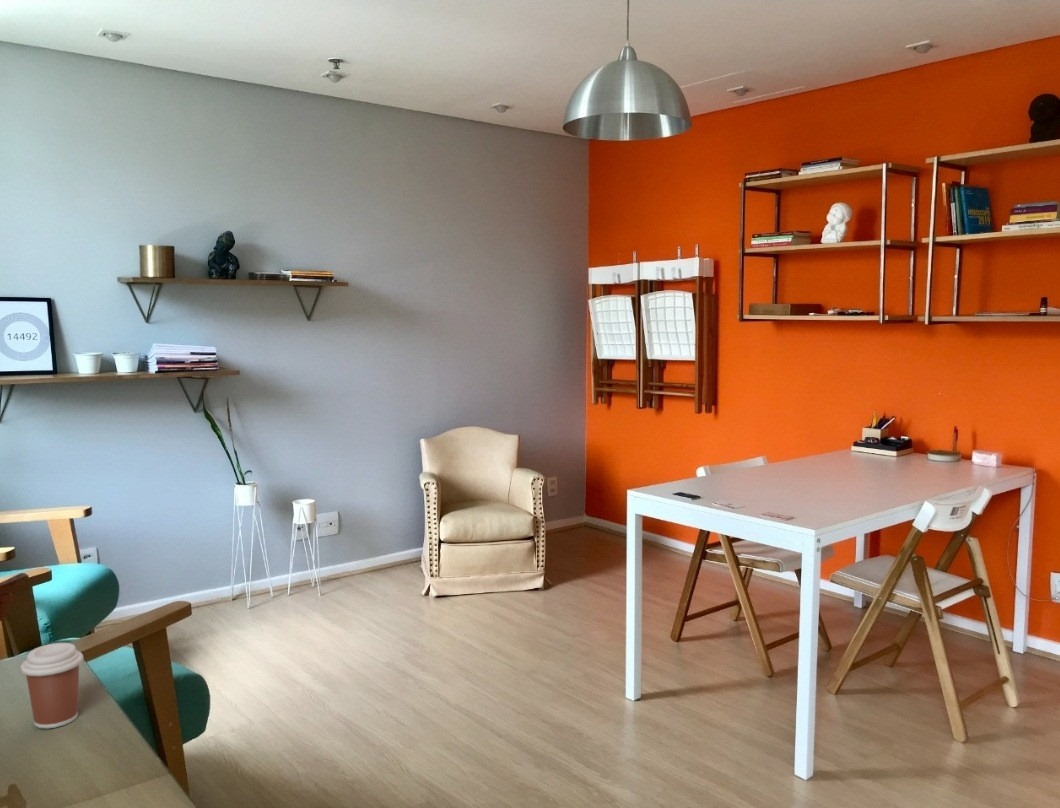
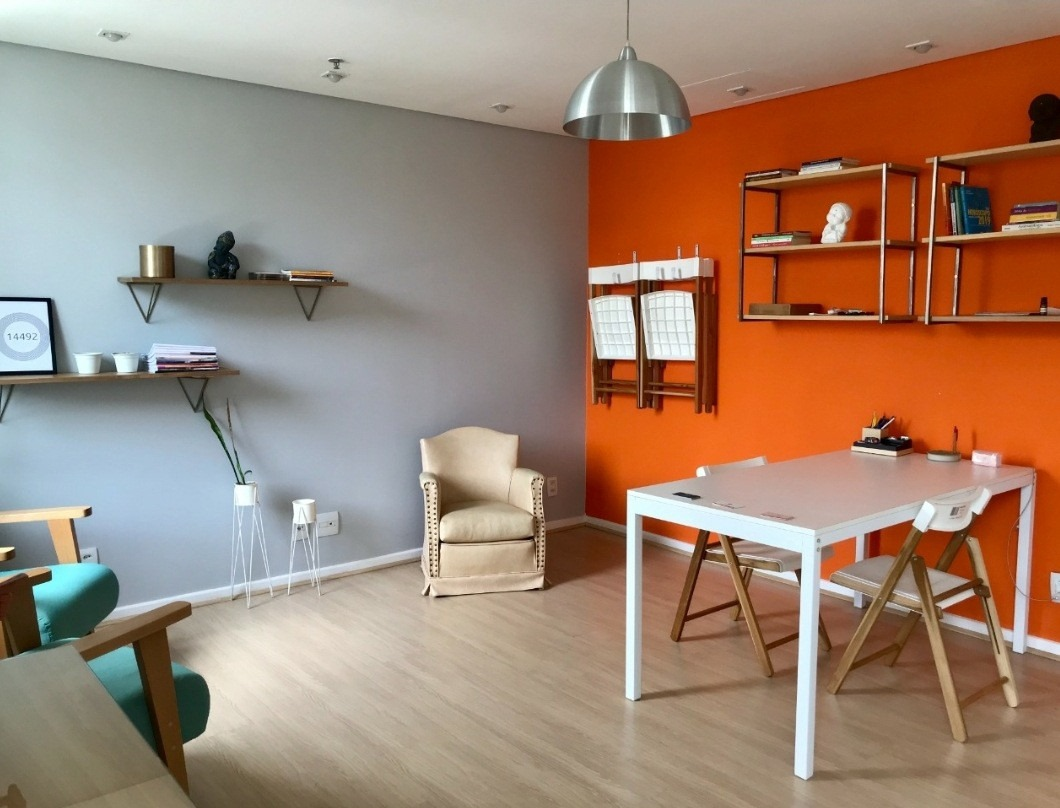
- coffee cup (53, 685)
